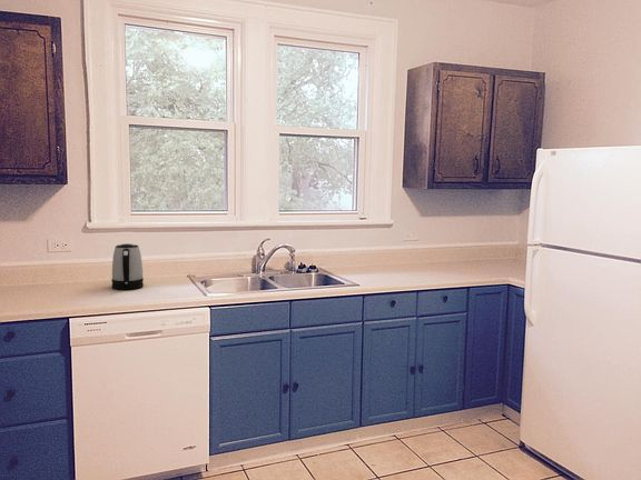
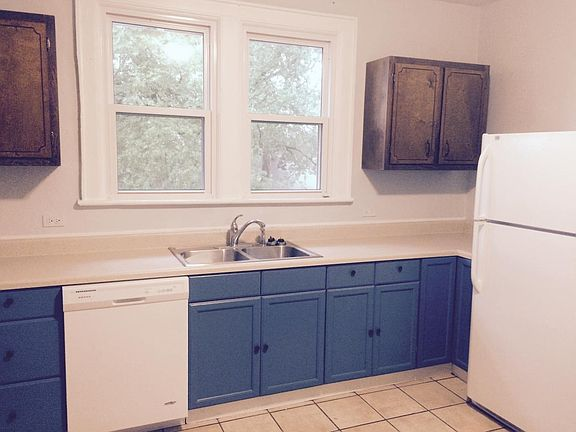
- kettle (127, 266)
